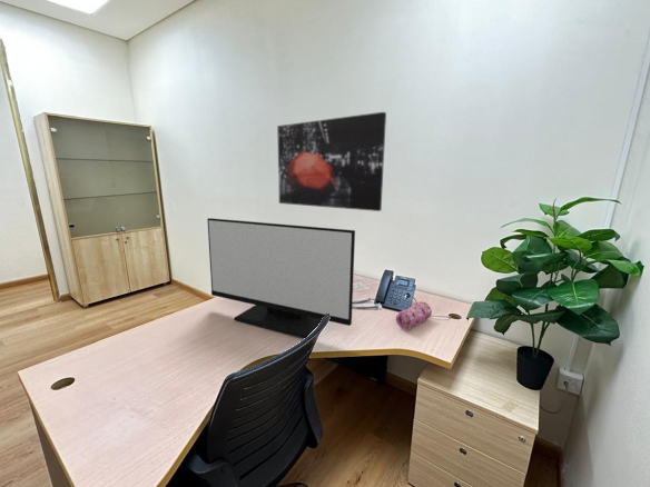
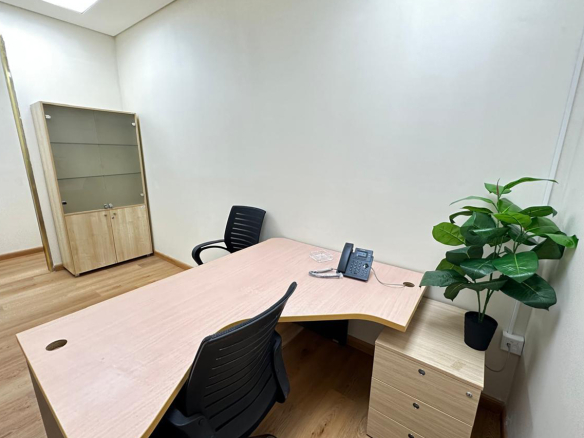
- pencil case (414, 315)
- monitor (280, 271)
- wall art (324, 165)
